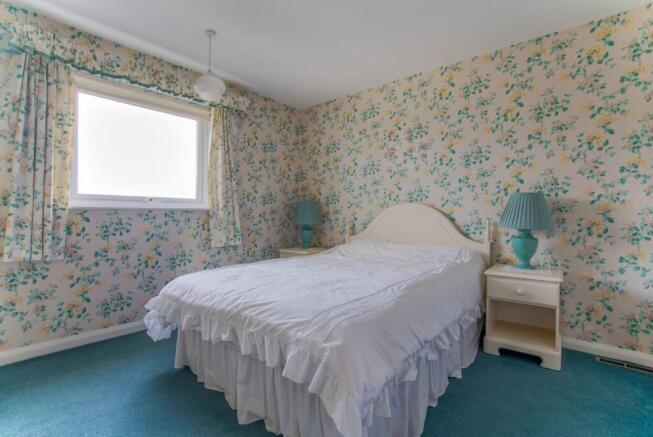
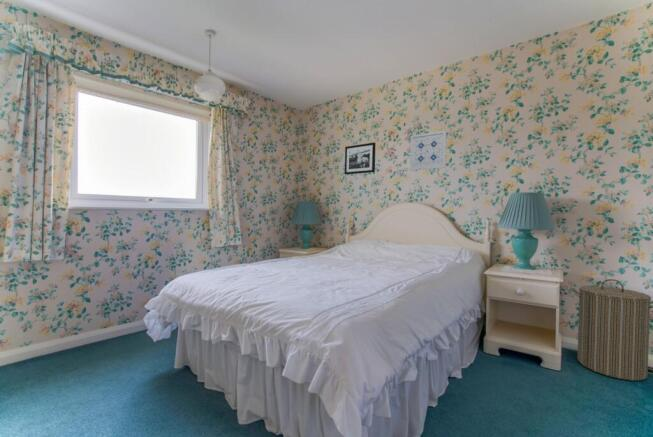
+ picture frame (359, 159)
+ laundry hamper (612, 323)
+ wall art (427, 151)
